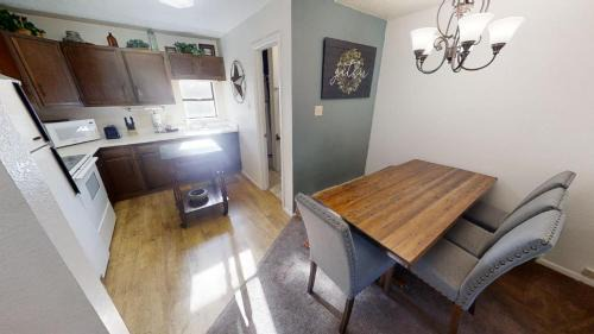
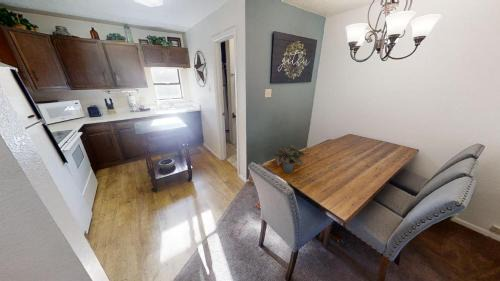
+ potted plant (289, 159)
